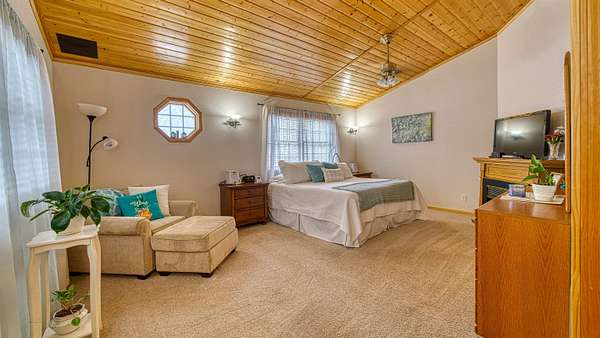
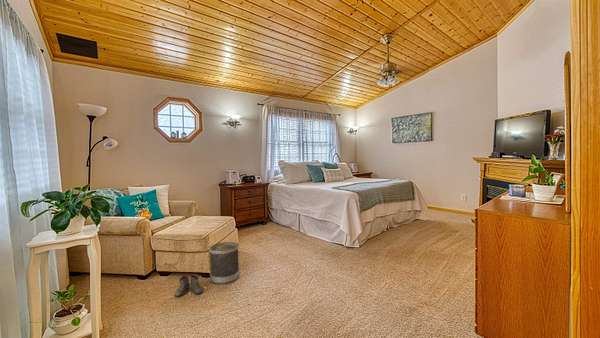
+ boots (188, 284)
+ wastebasket (224, 261)
